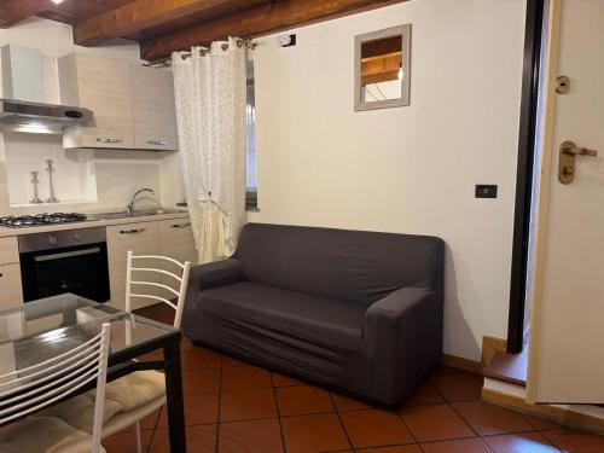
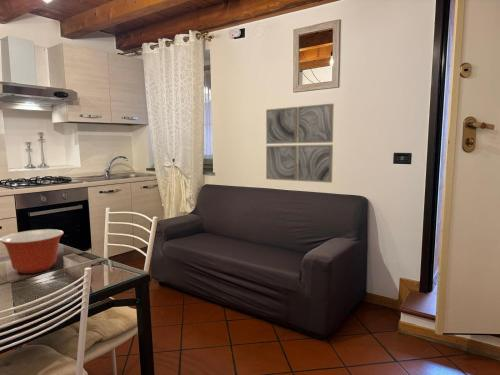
+ mixing bowl (34, 252)
+ wall art (298, 145)
